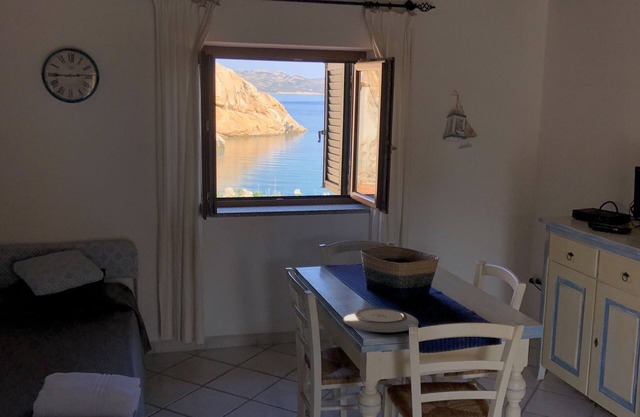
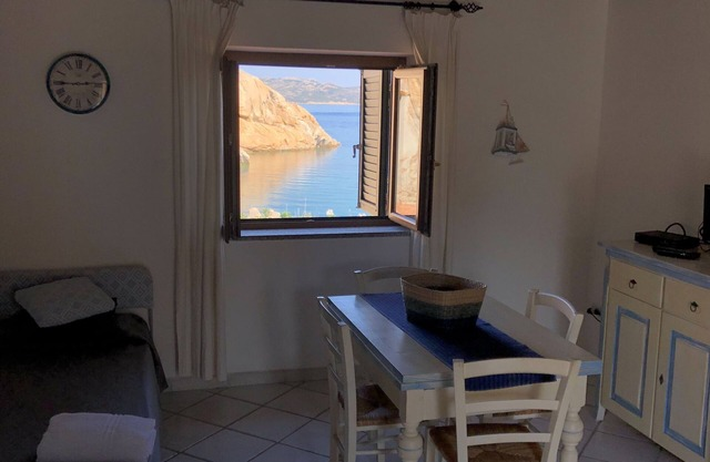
- plate (380, 317)
